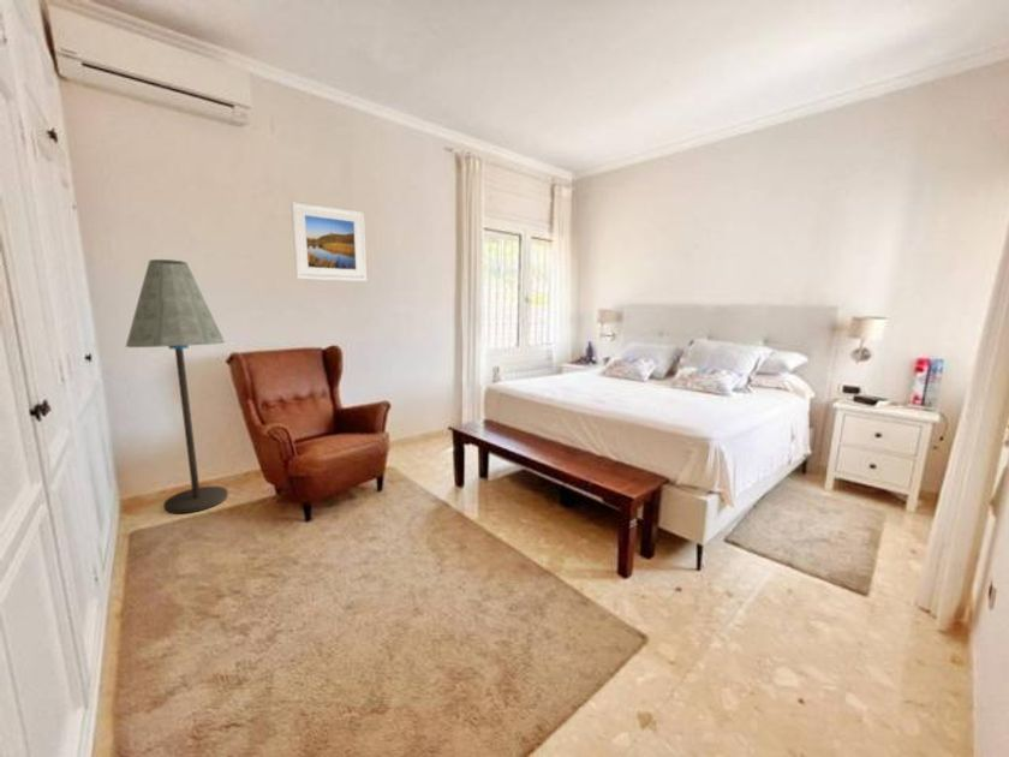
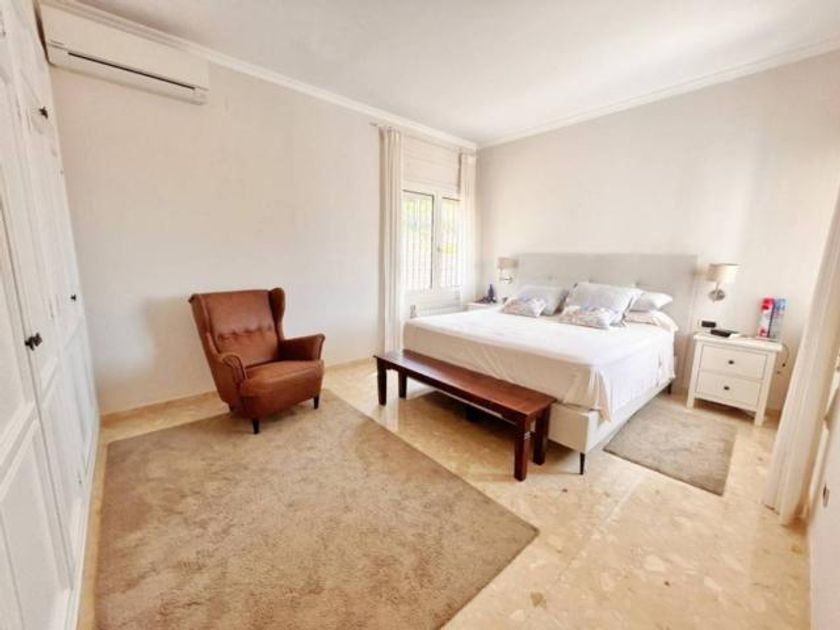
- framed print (330, 243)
- floor lamp (183, 386)
